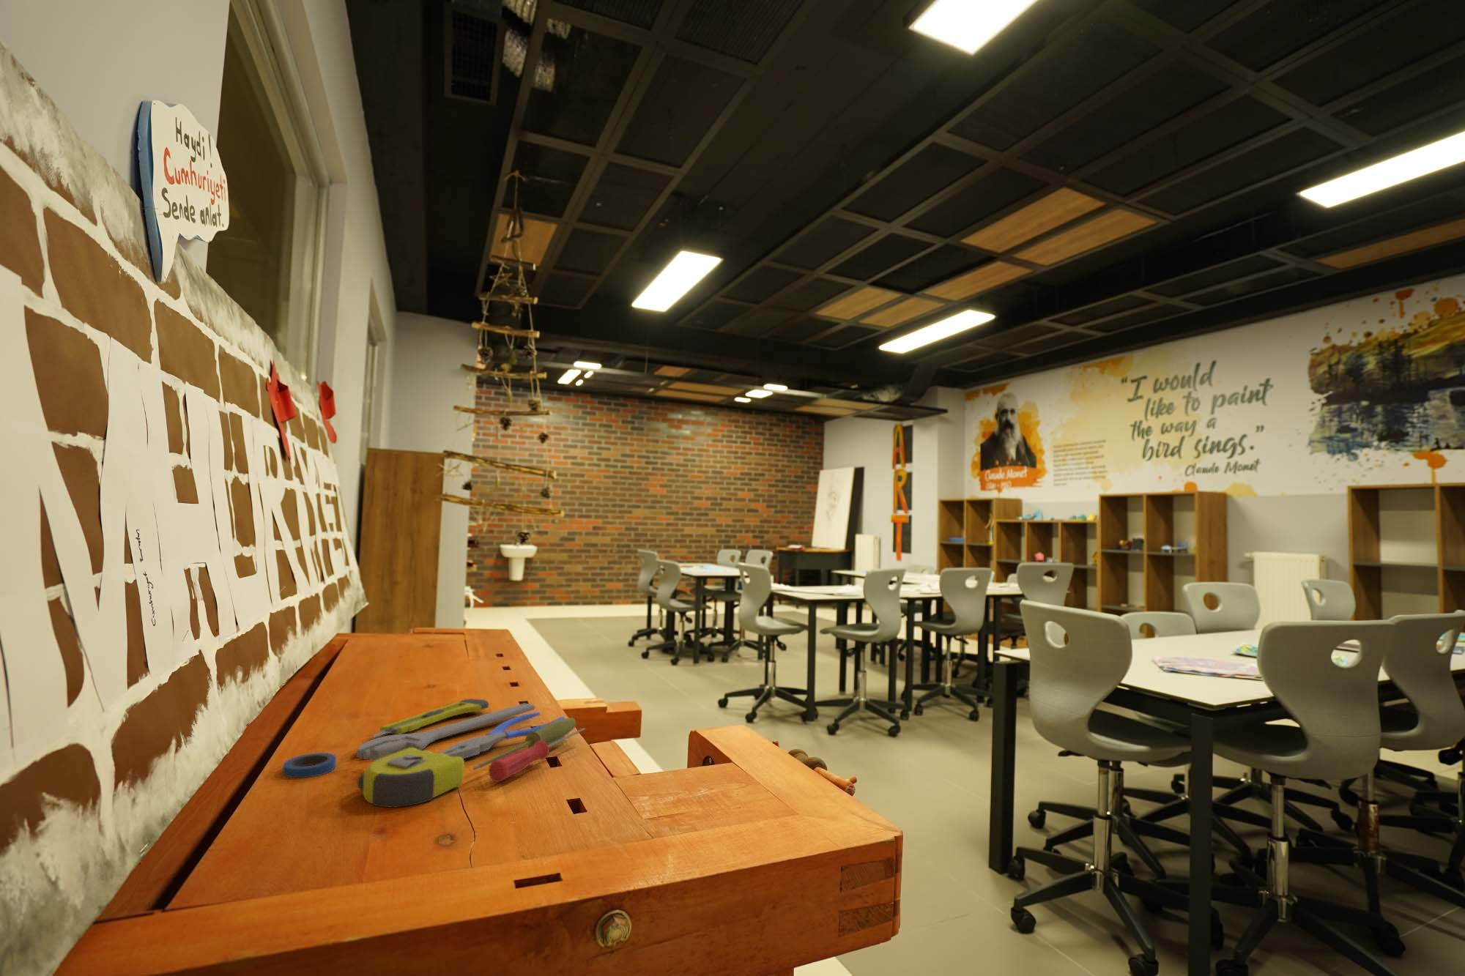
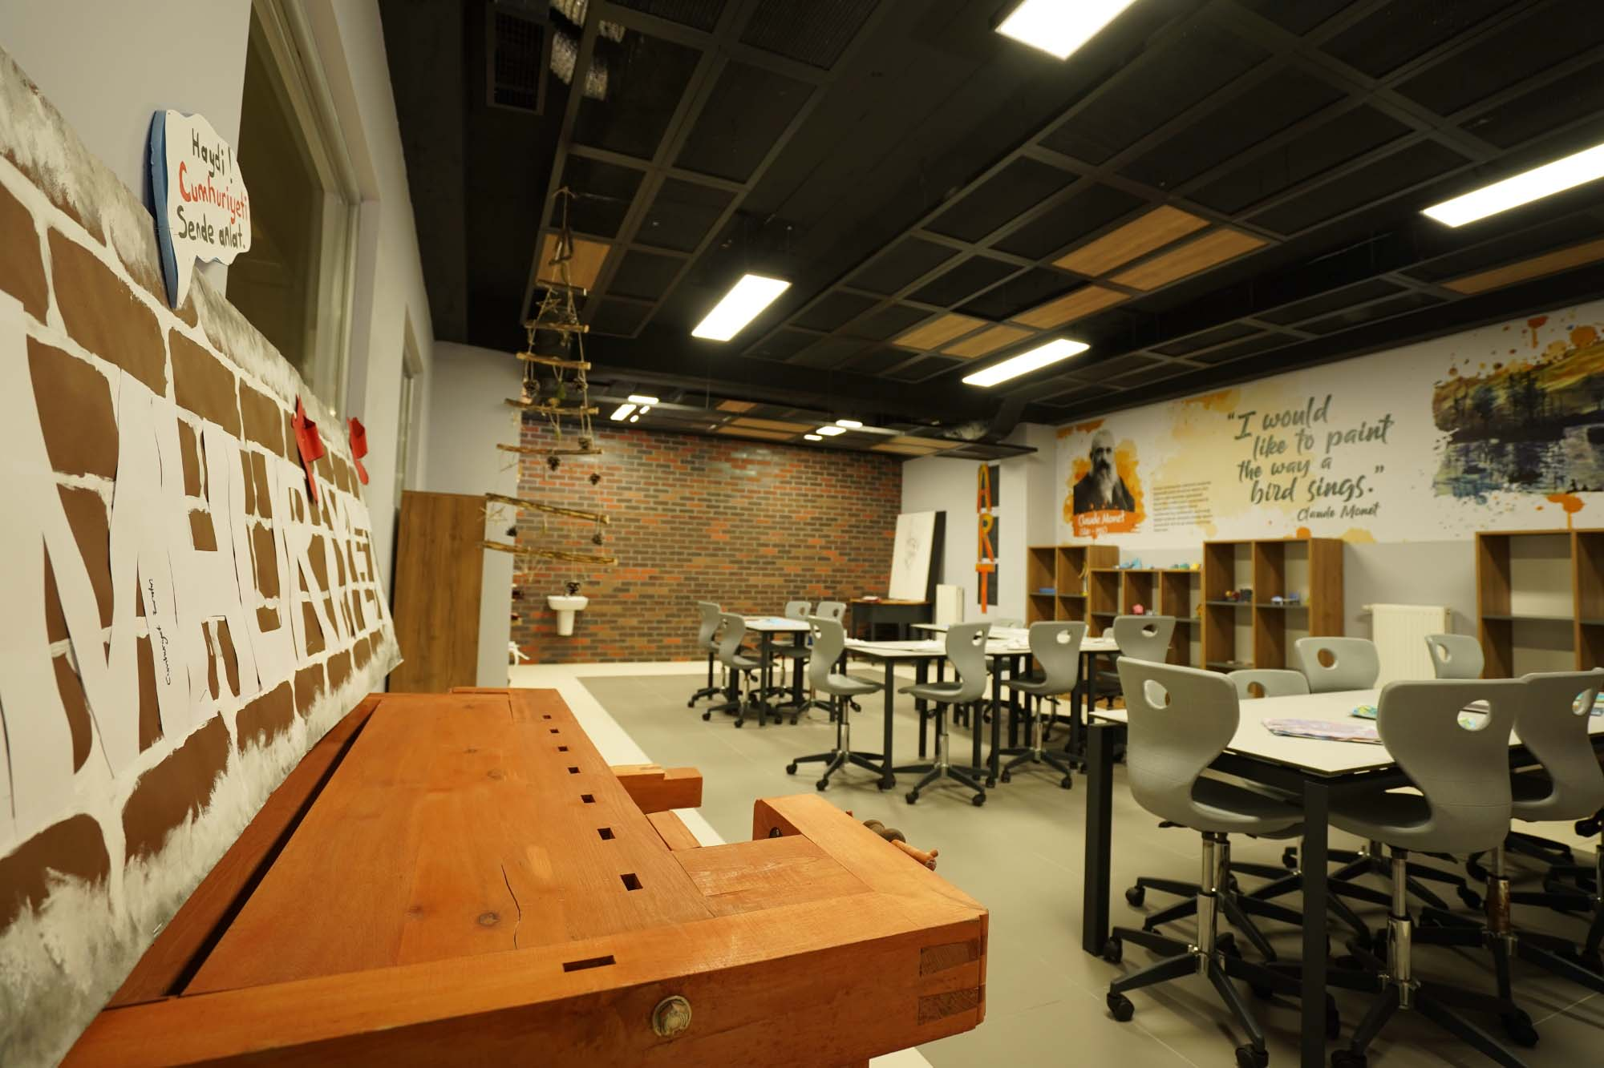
- tool set (460, 732)
